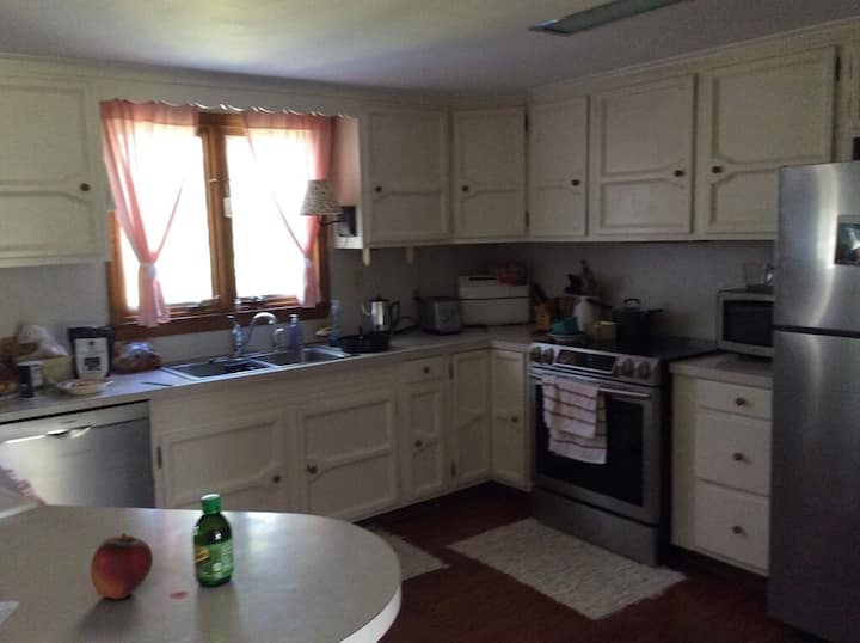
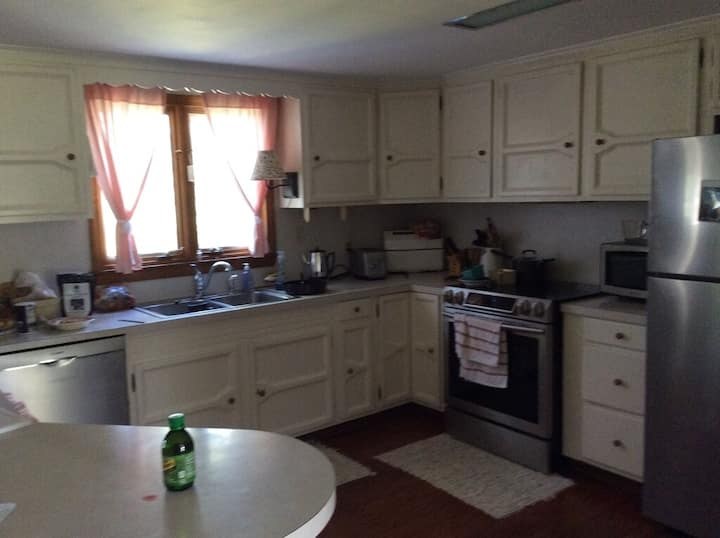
- fruit (121, 564)
